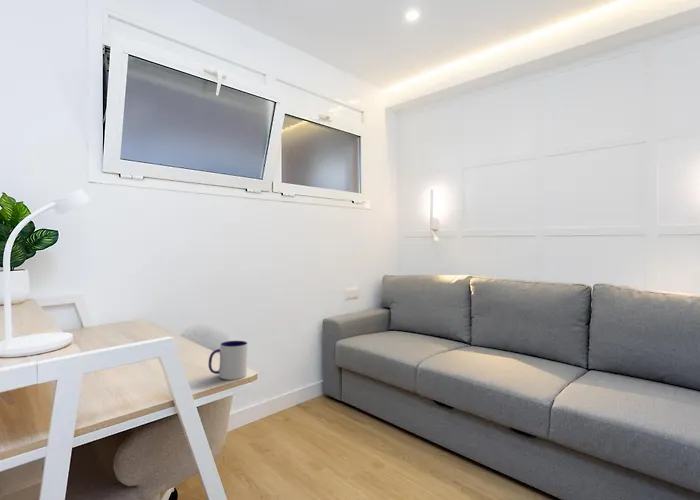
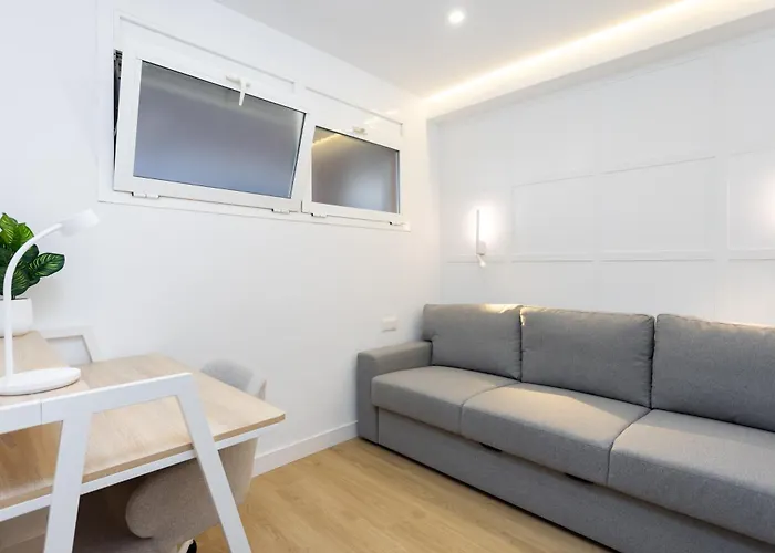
- mug (228, 360)
